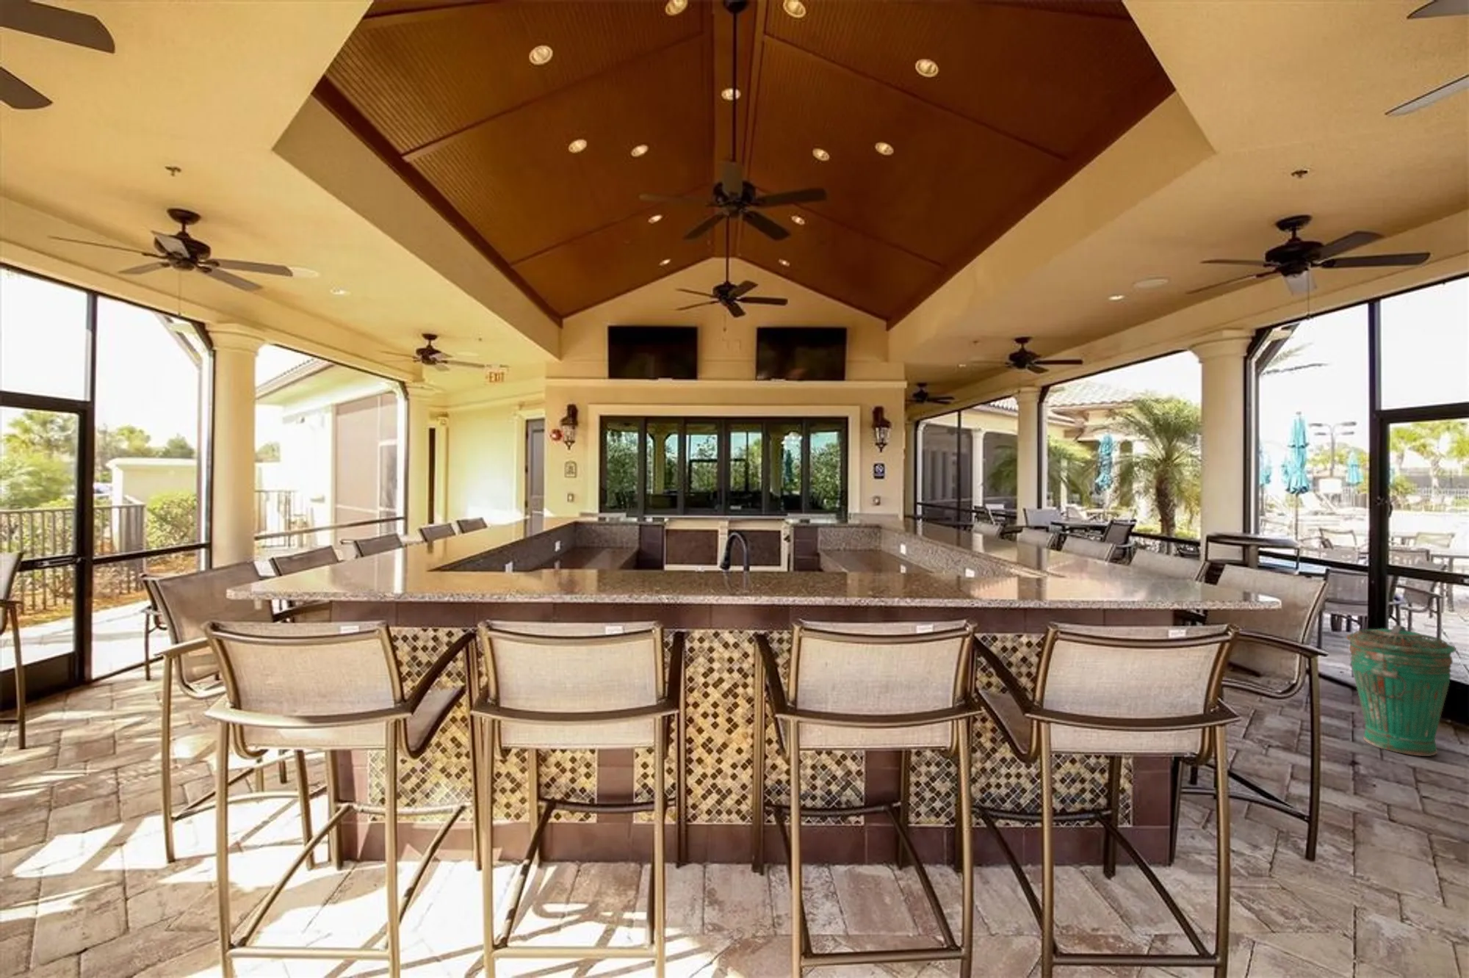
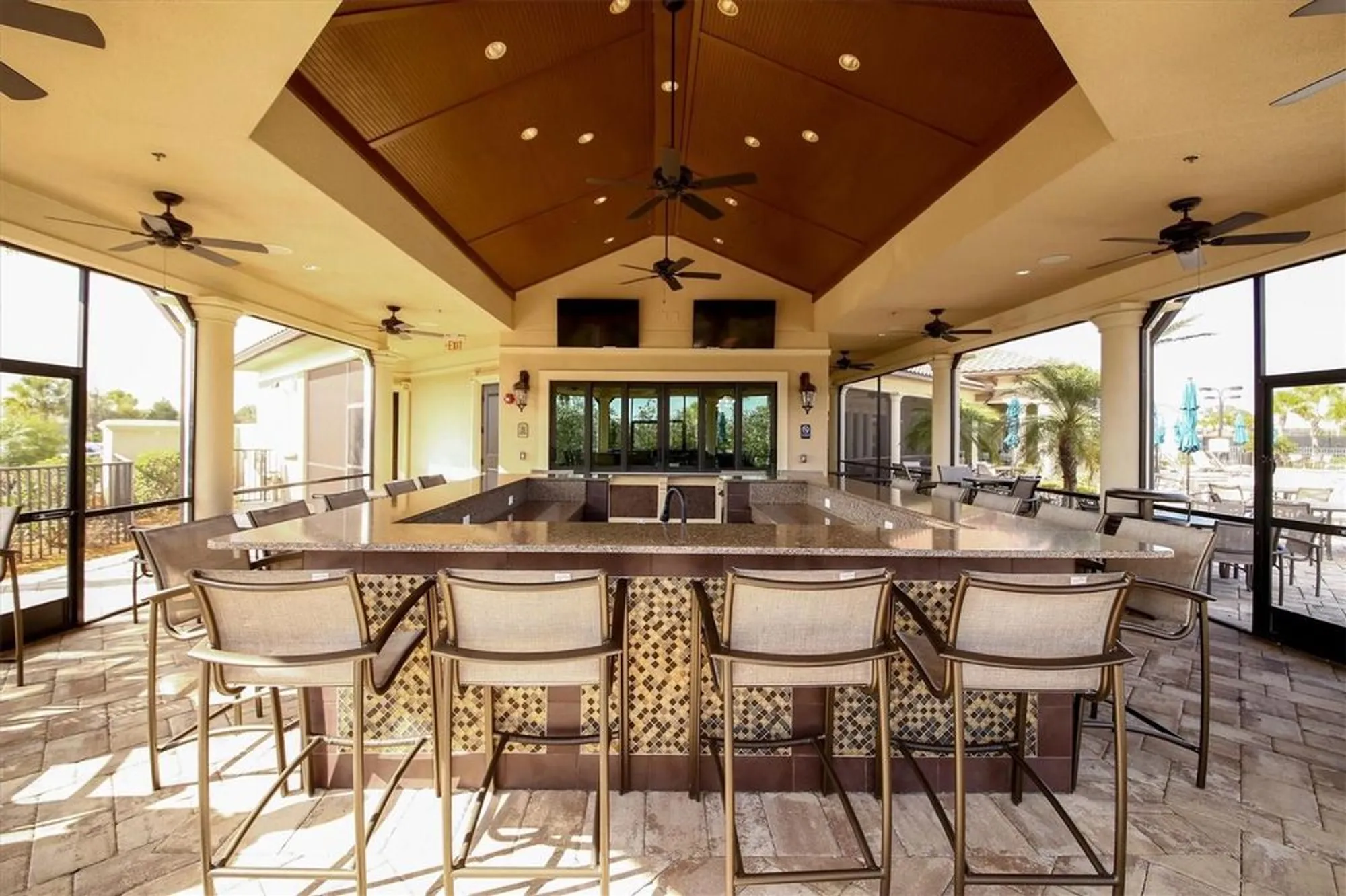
- trash can (1398, 685)
